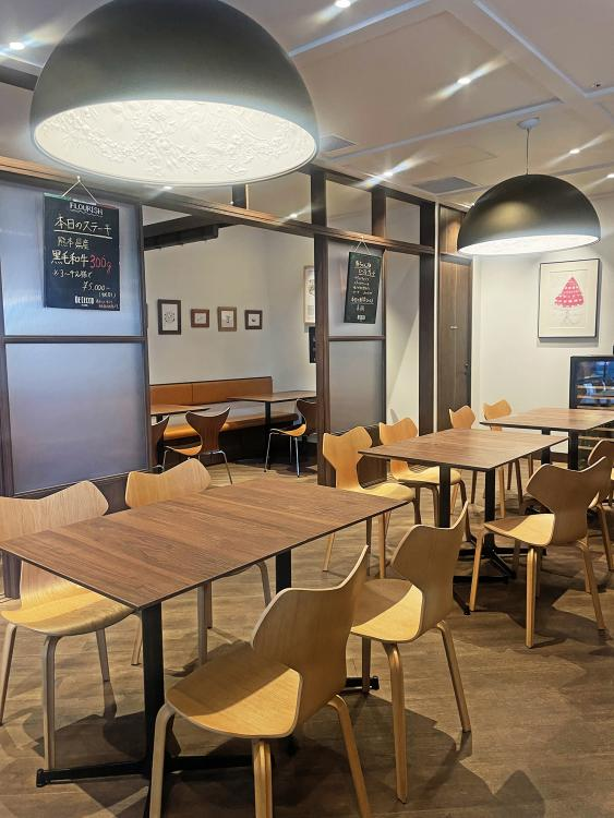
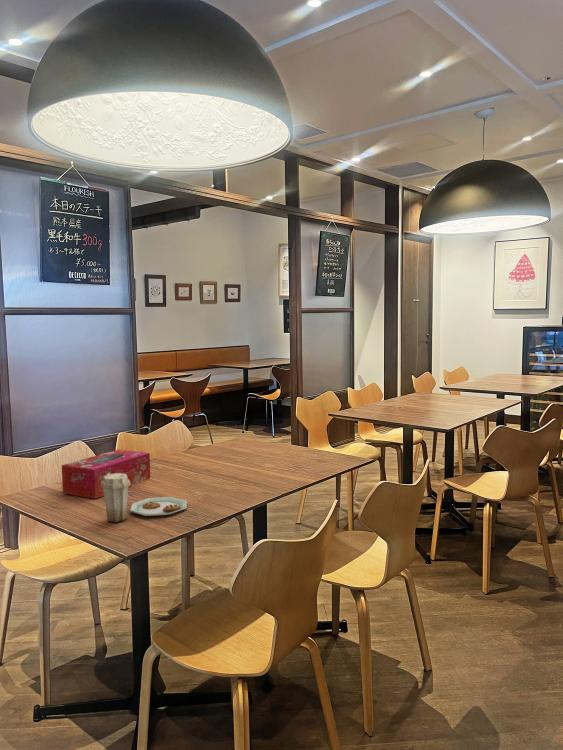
+ plate (147, 498)
+ tissue box (107, 472)
